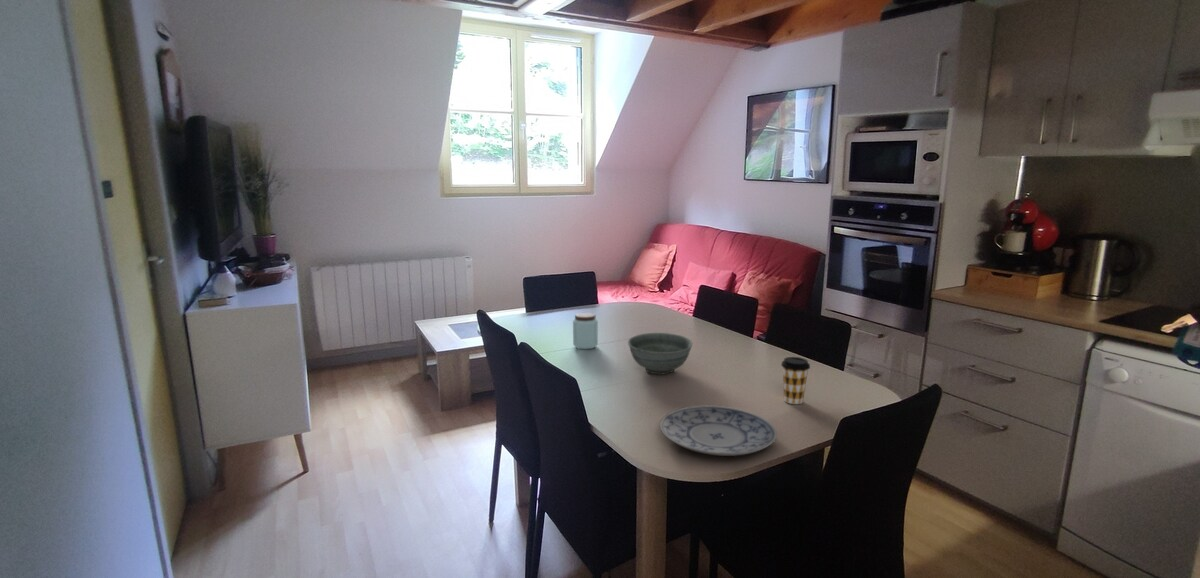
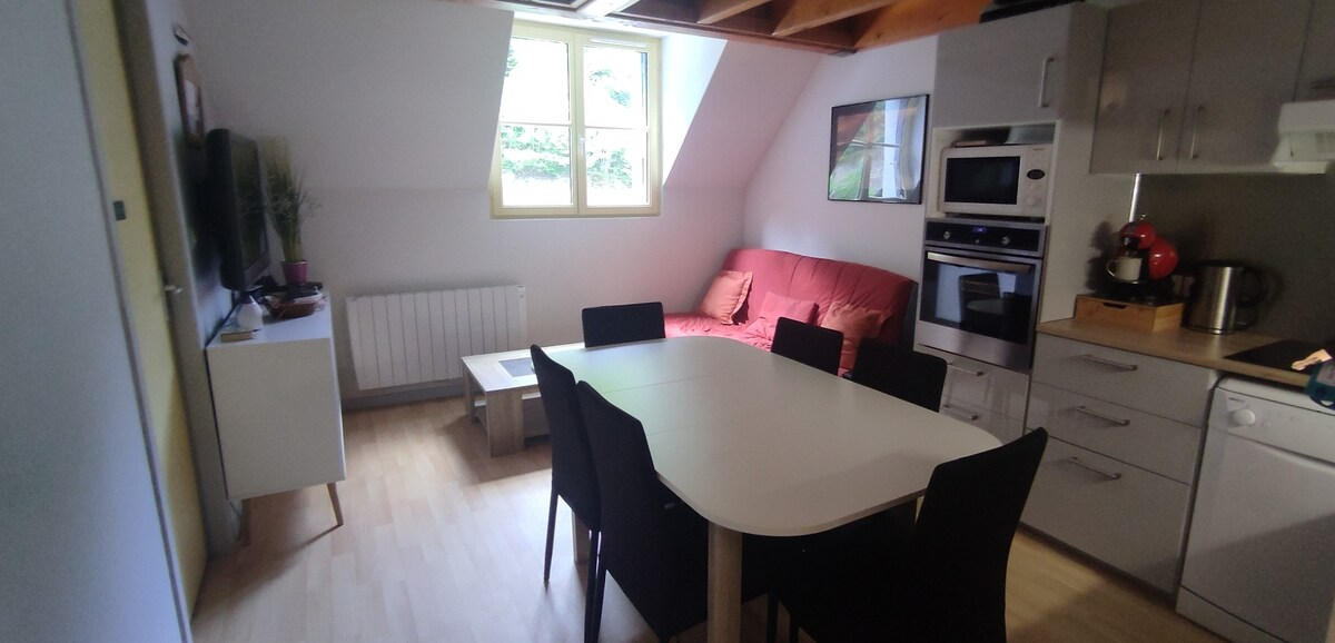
- plate (716, 432)
- peanut butter (585, 330)
- bowl (659, 355)
- coffee cup (794, 380)
